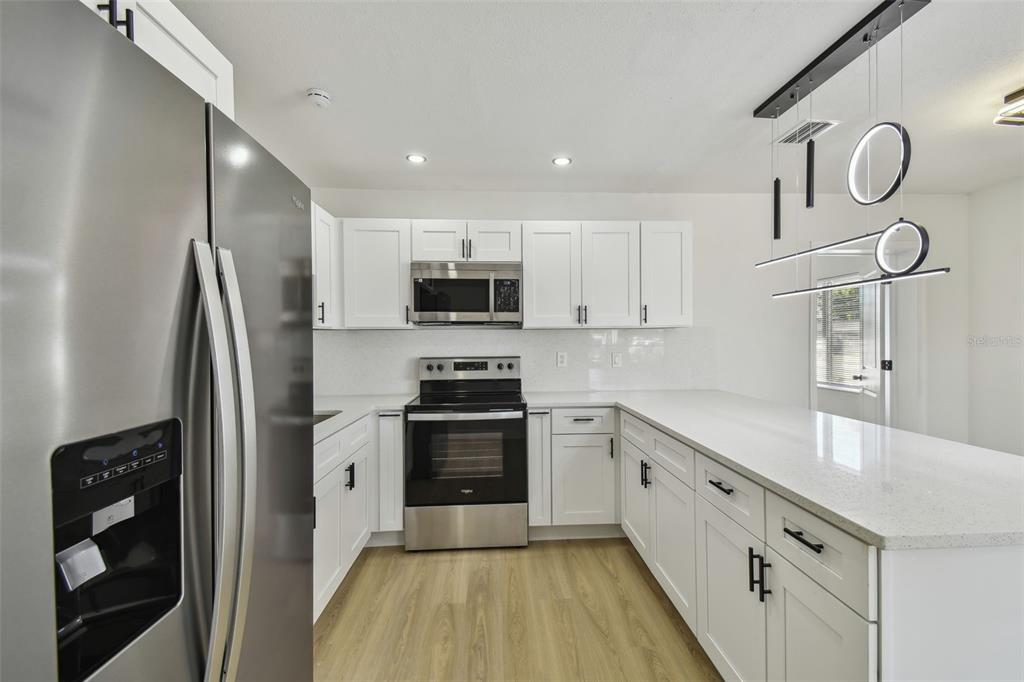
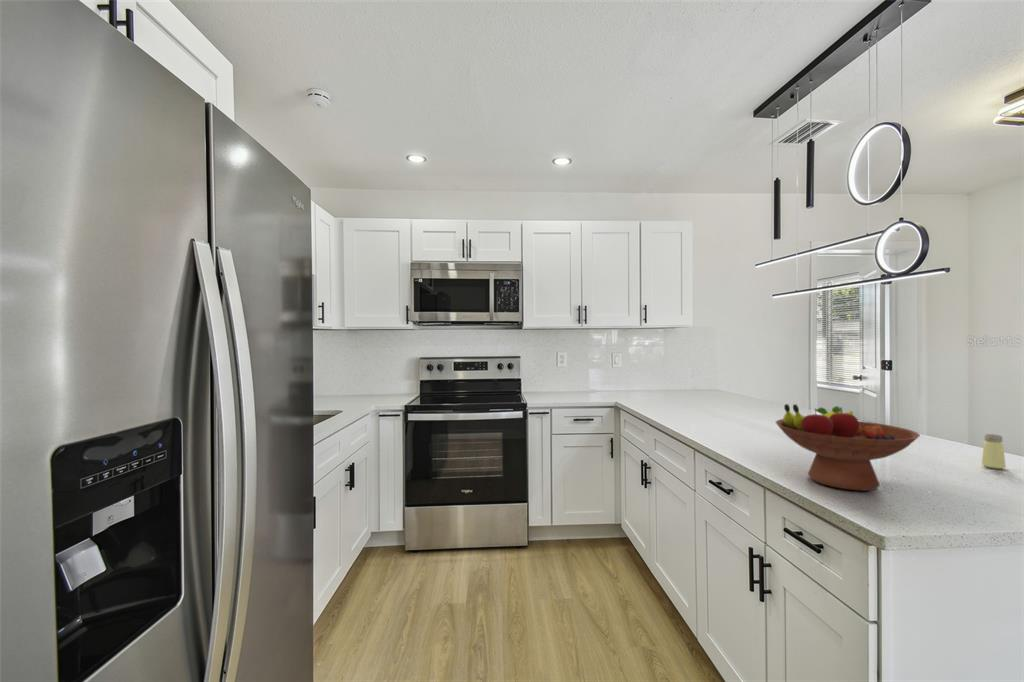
+ fruit bowl (842, 444)
+ saltshaker (993, 450)
